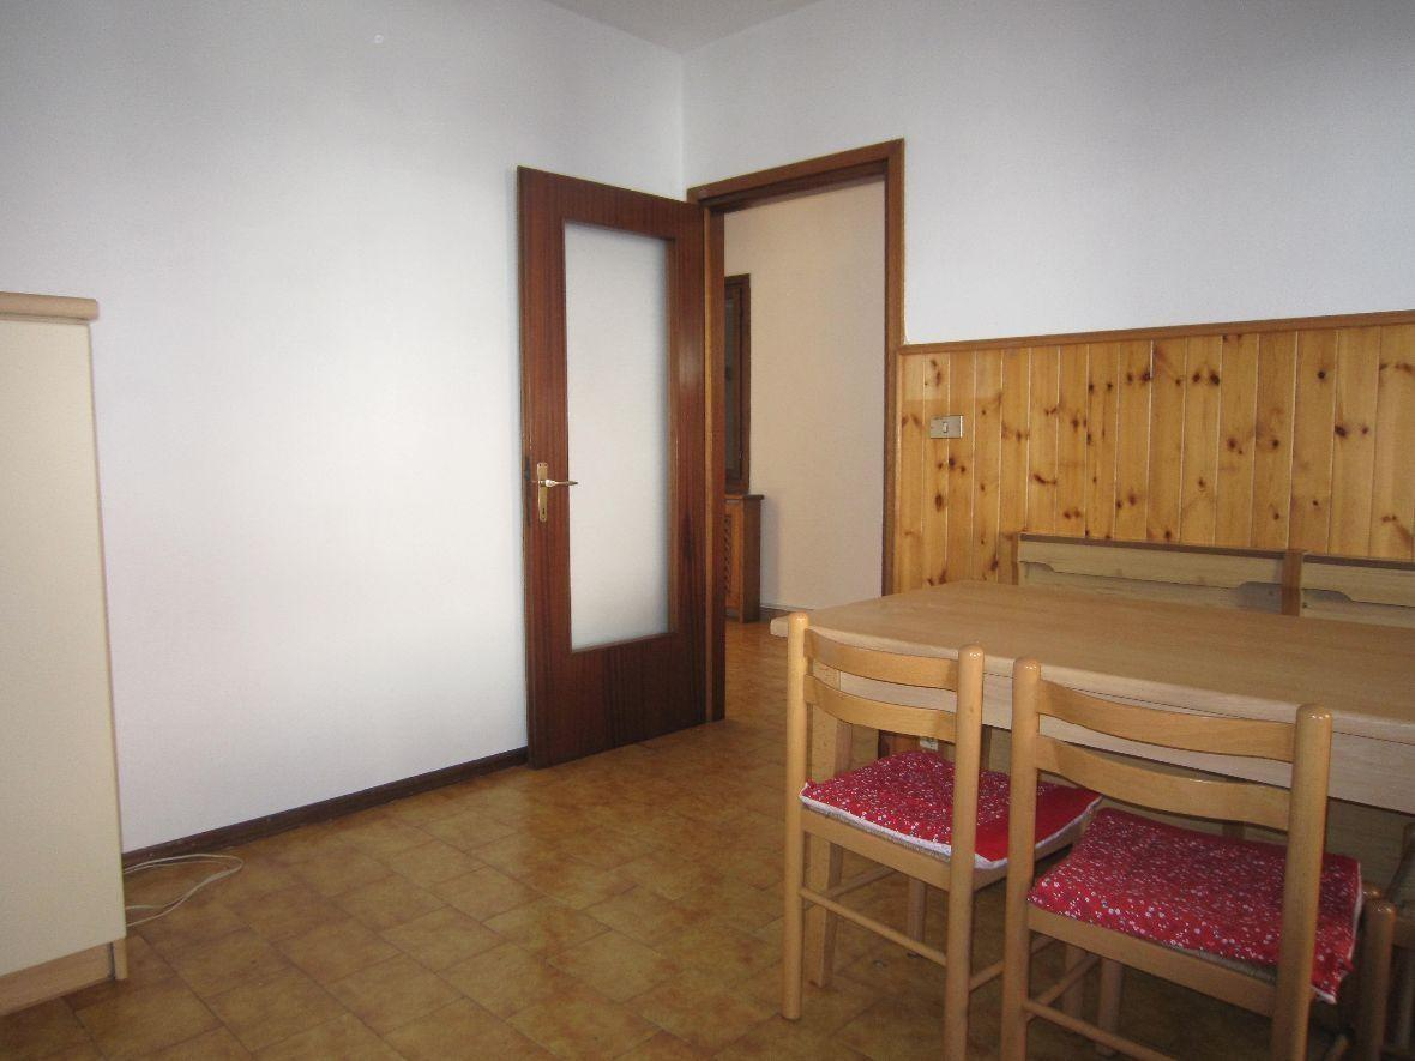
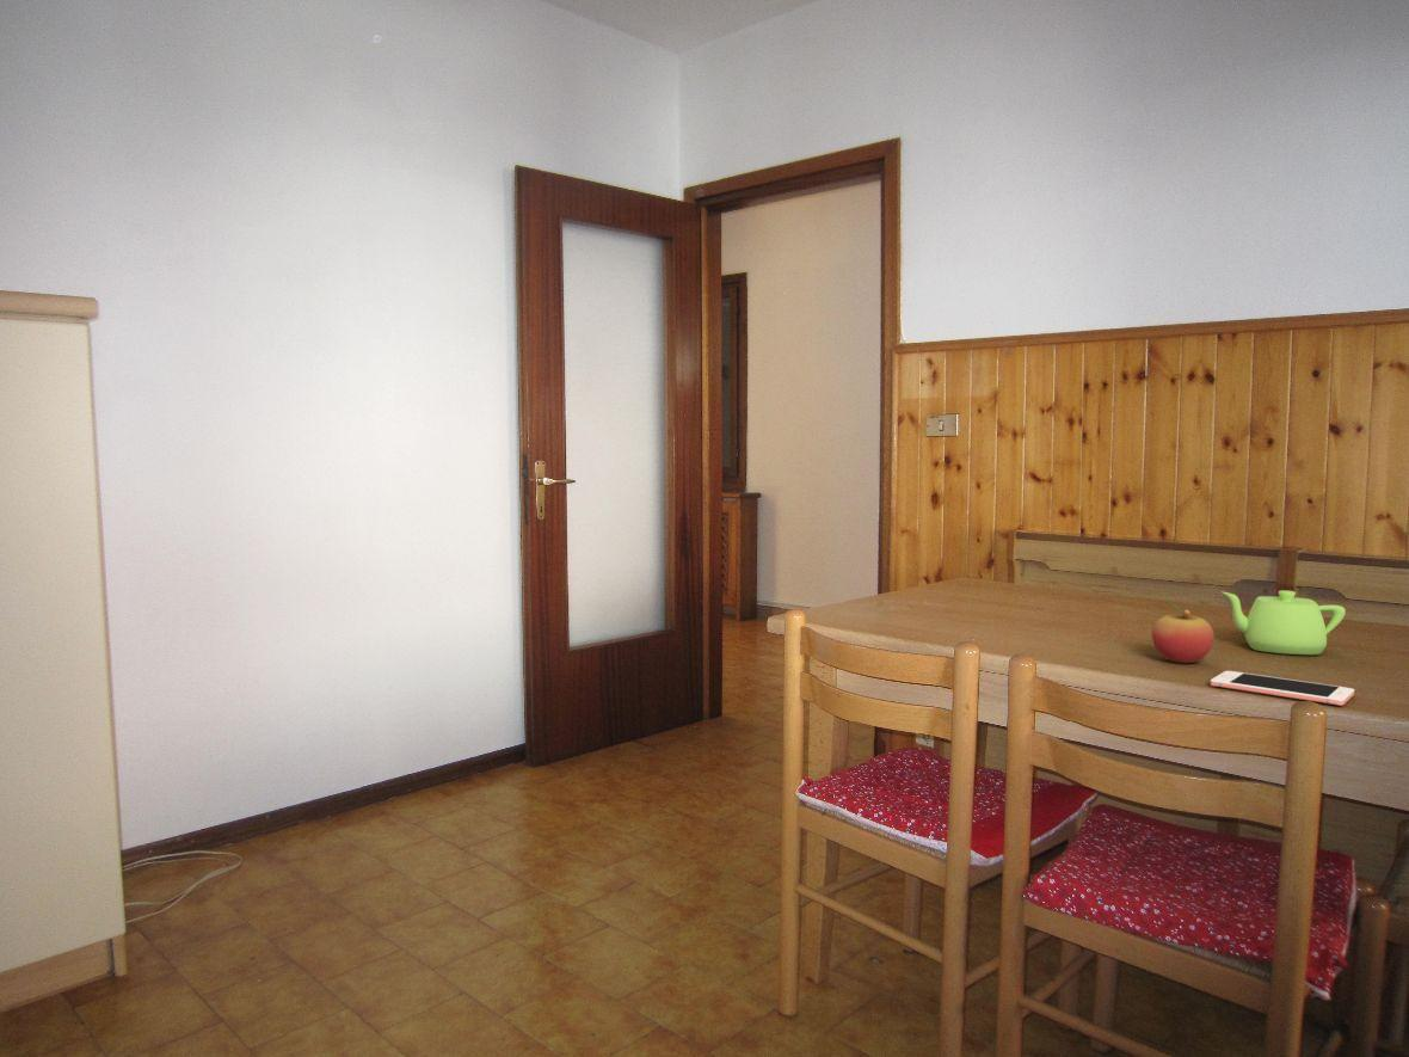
+ cell phone (1280, 687)
+ fruit (1182, 632)
+ teapot (1280, 619)
